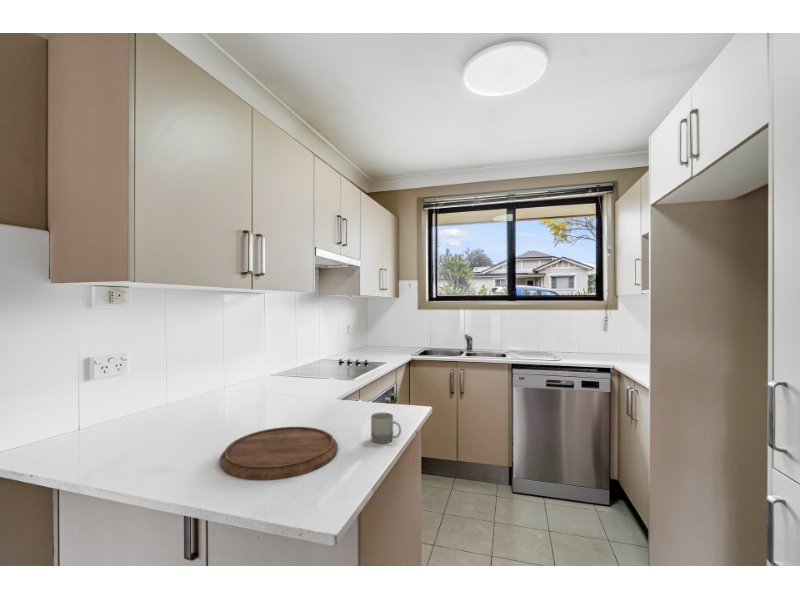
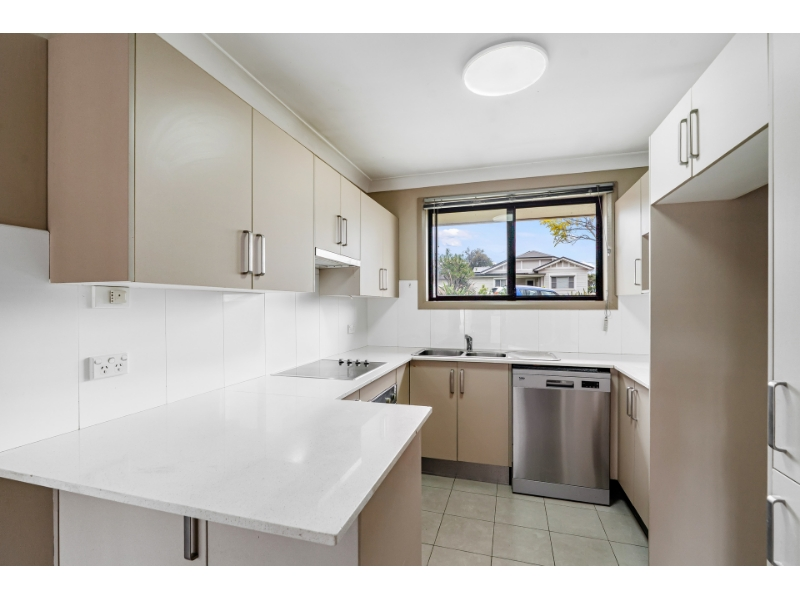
- cup (386, 428)
- cutting board (281, 448)
